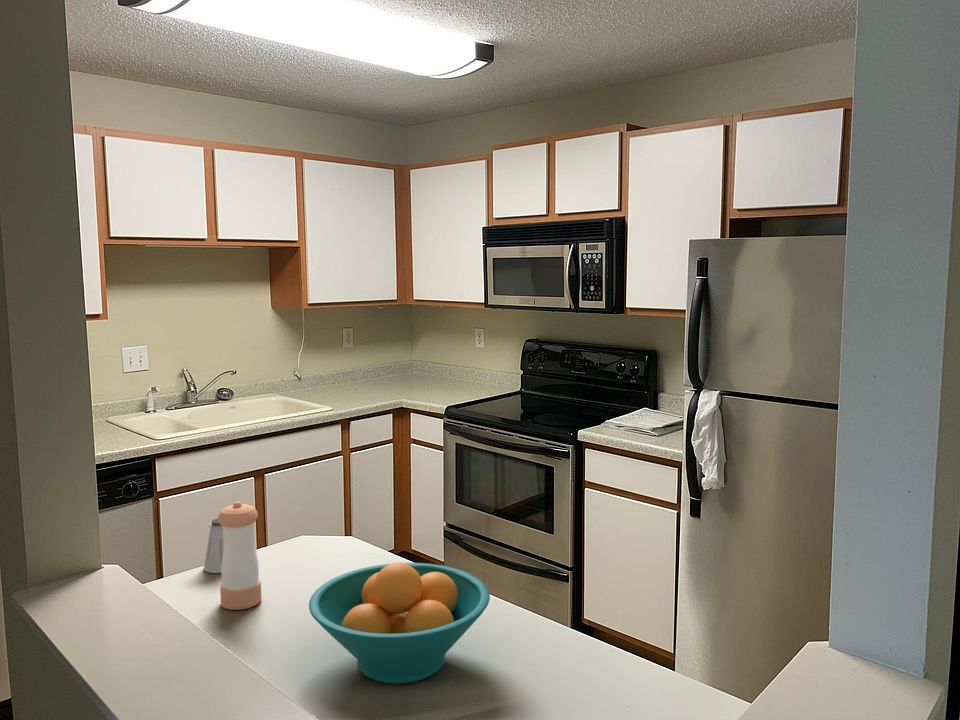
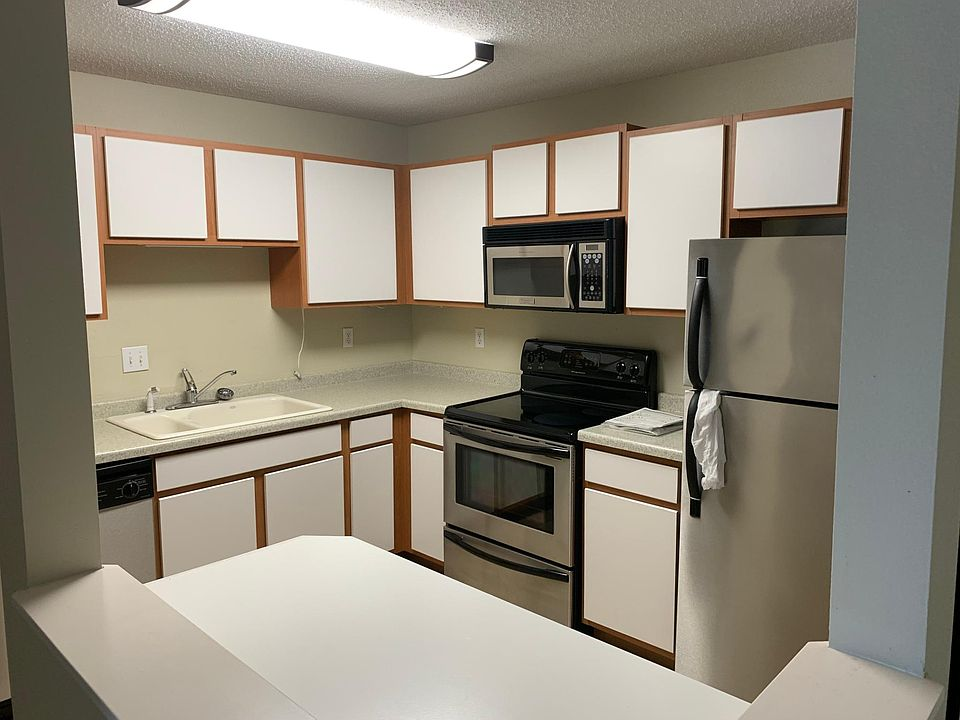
- saltshaker (221, 543)
- pepper shaker (239, 552)
- fruit bowl (400, 614)
